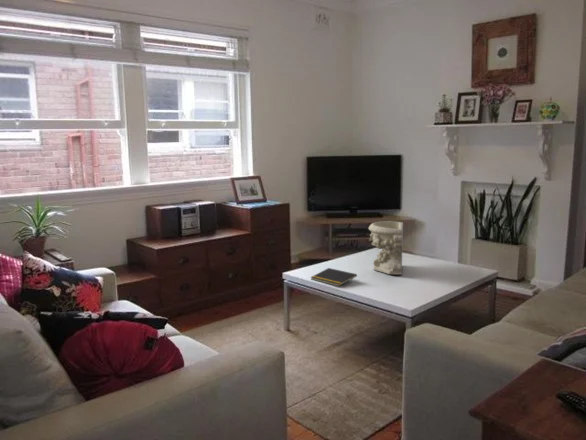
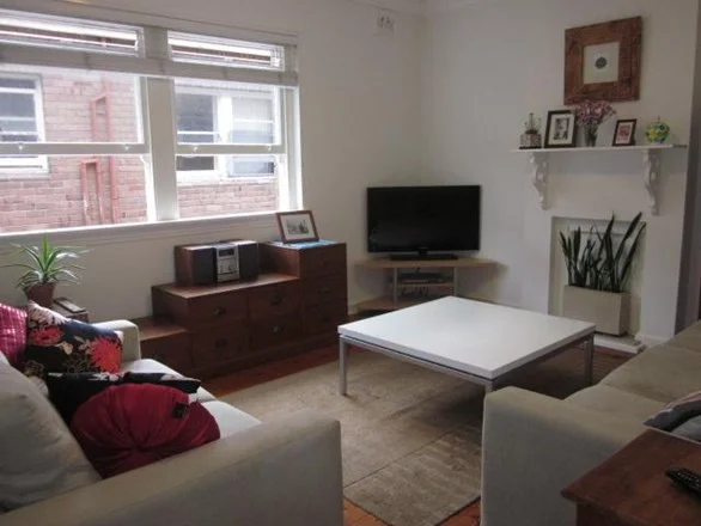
- decorative bowl (389, 246)
- notepad (333, 276)
